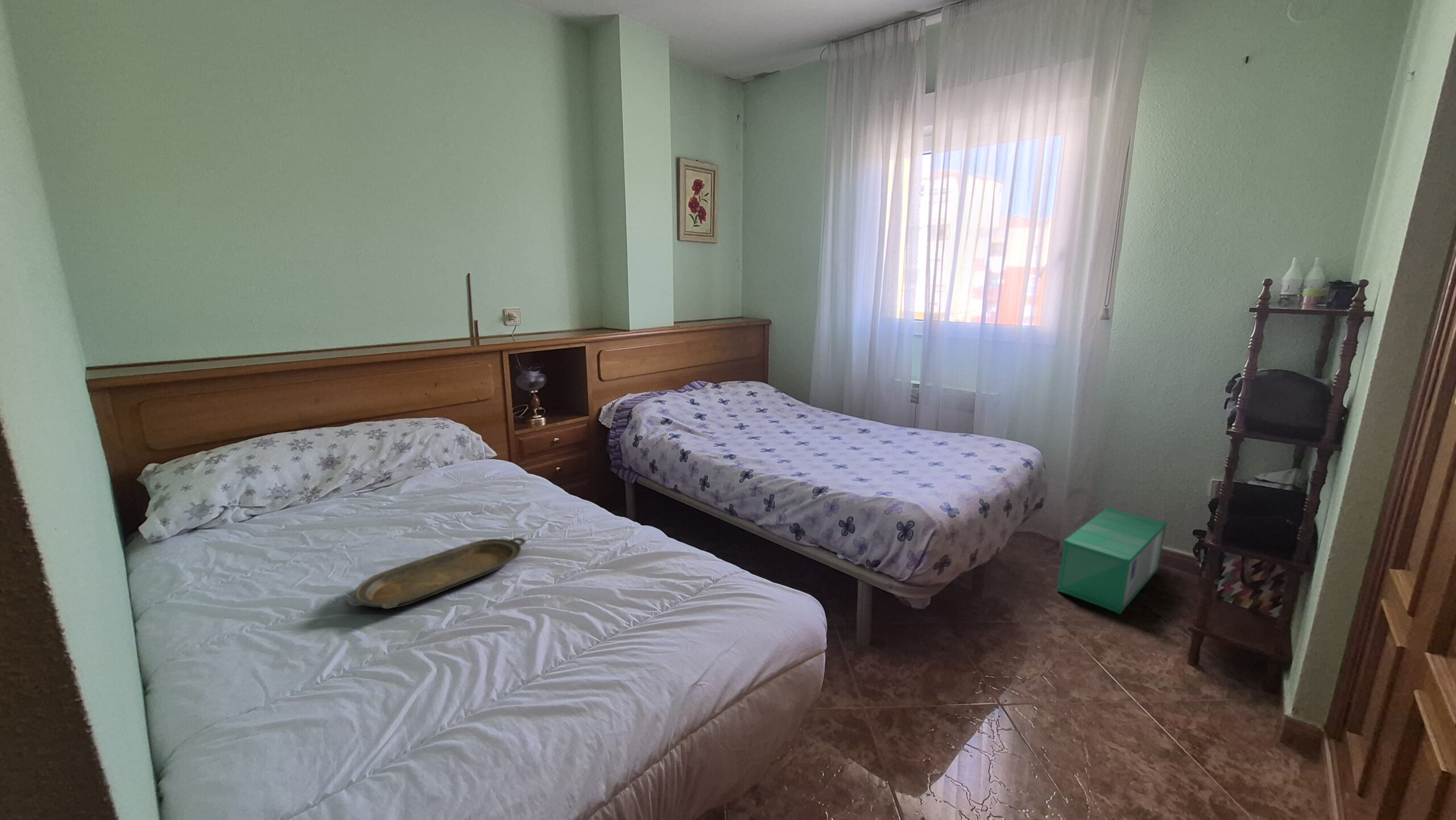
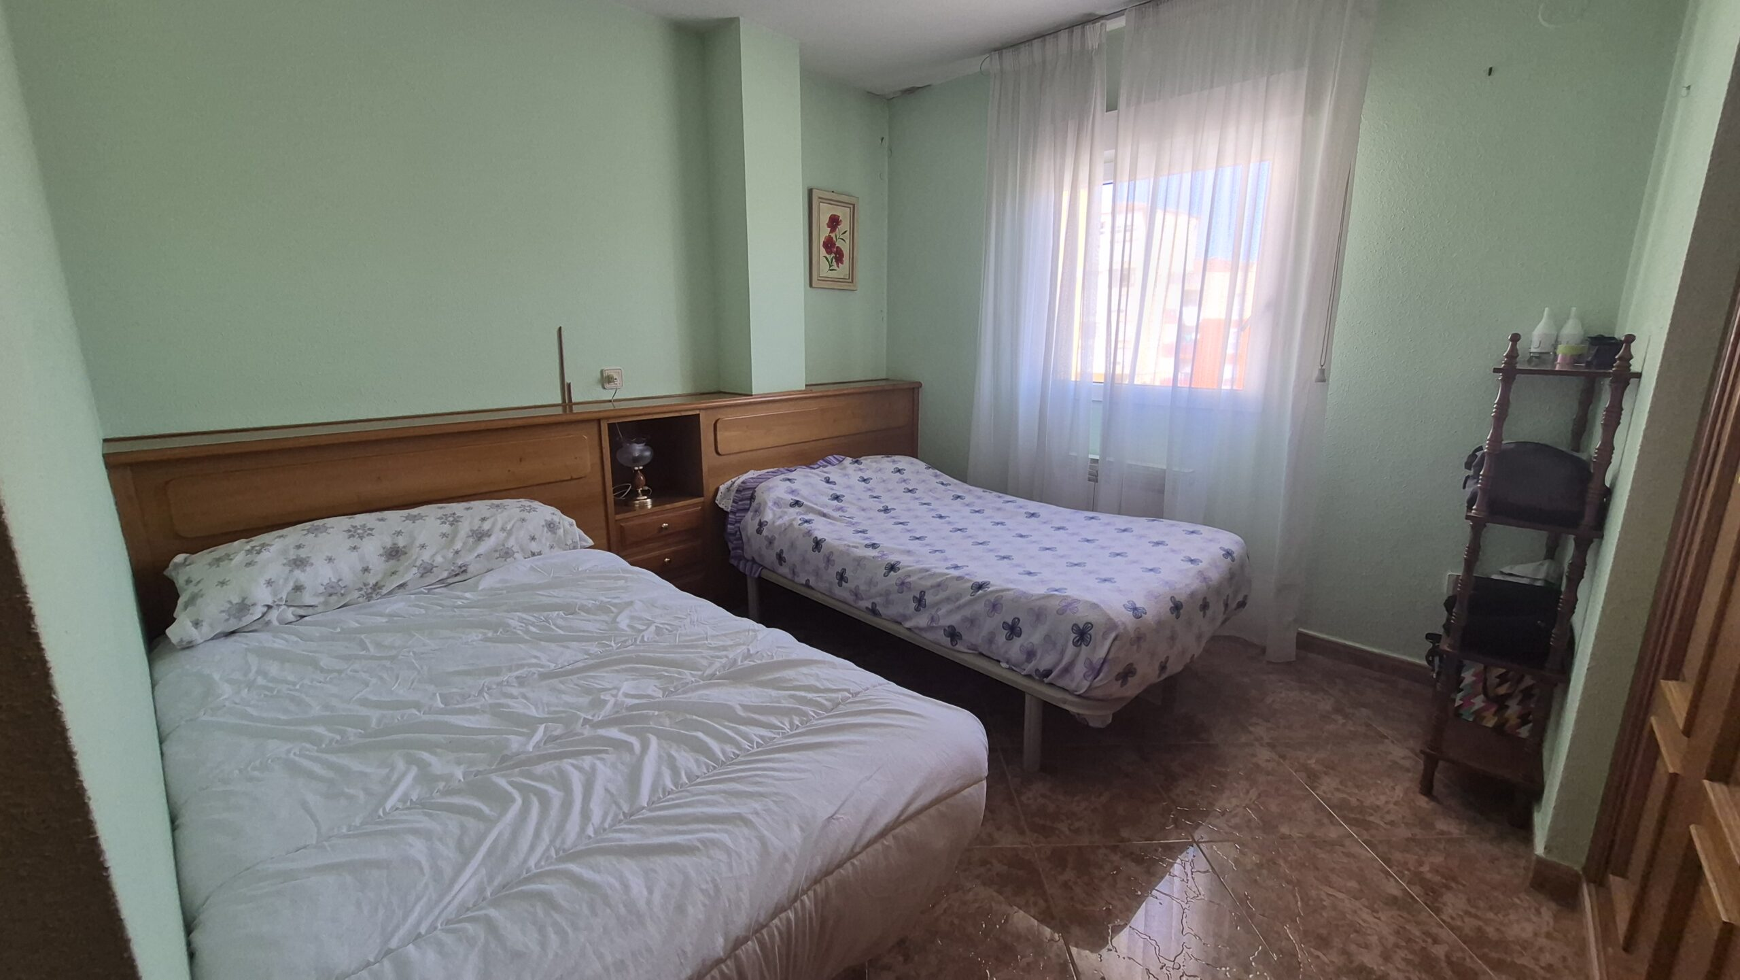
- storage bin (1113, 555)
- serving tray (445, 572)
